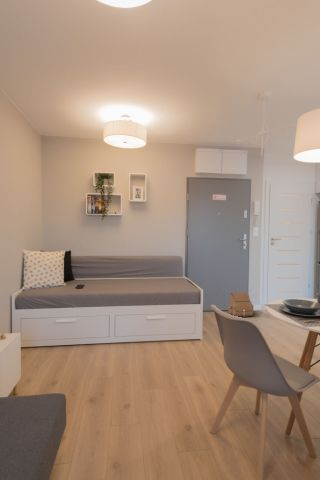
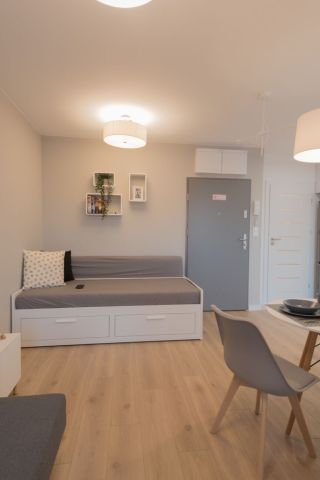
- satchel (239, 303)
